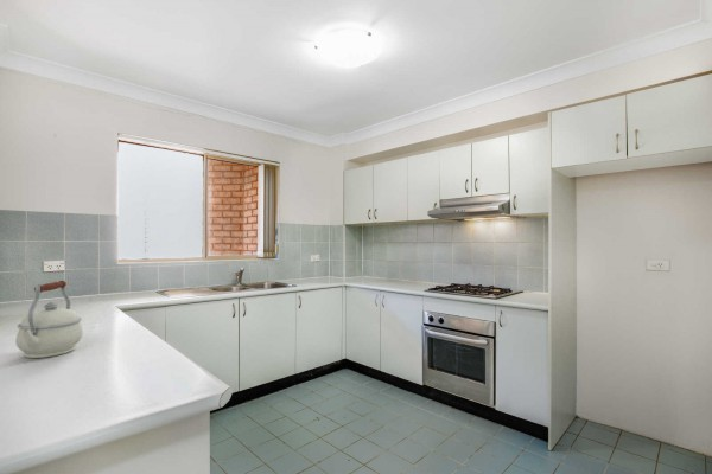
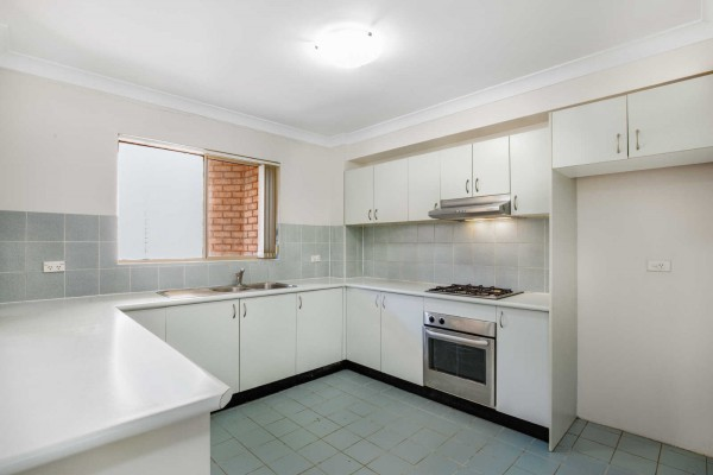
- kettle (47, 318)
